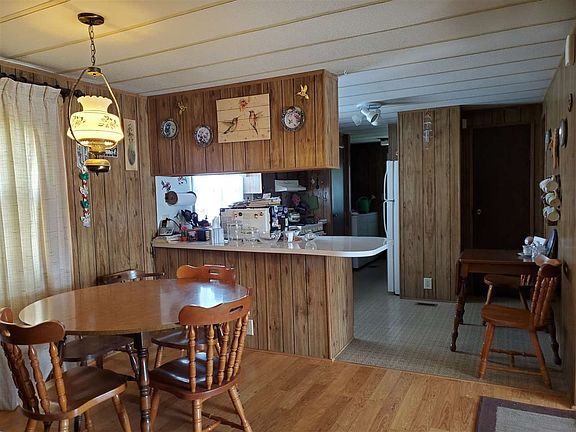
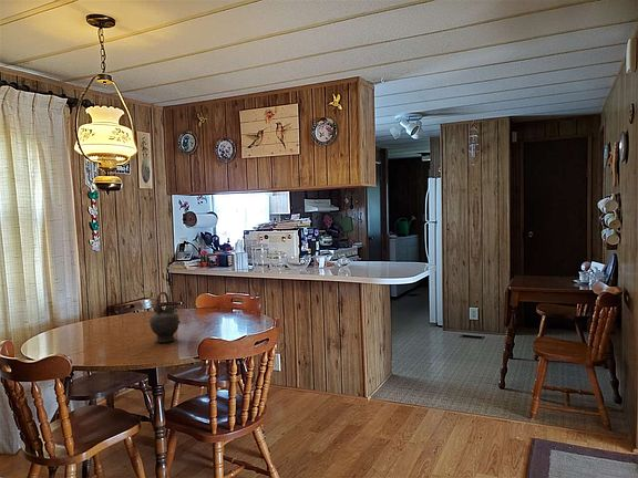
+ teapot (166, 315)
